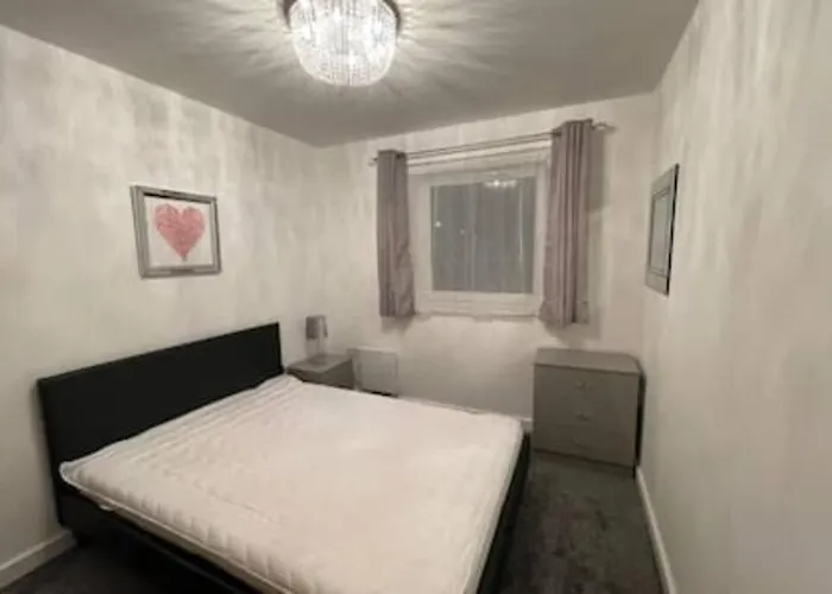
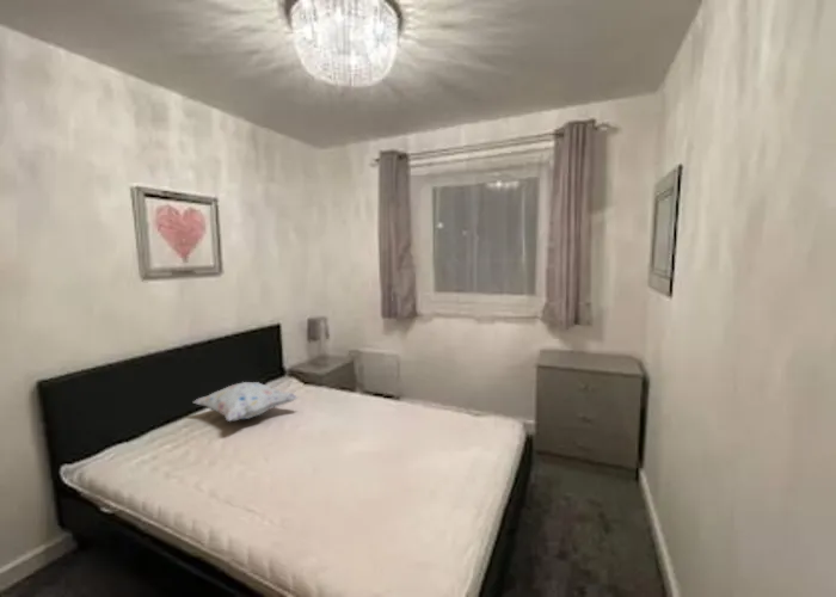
+ decorative pillow (245, 399)
